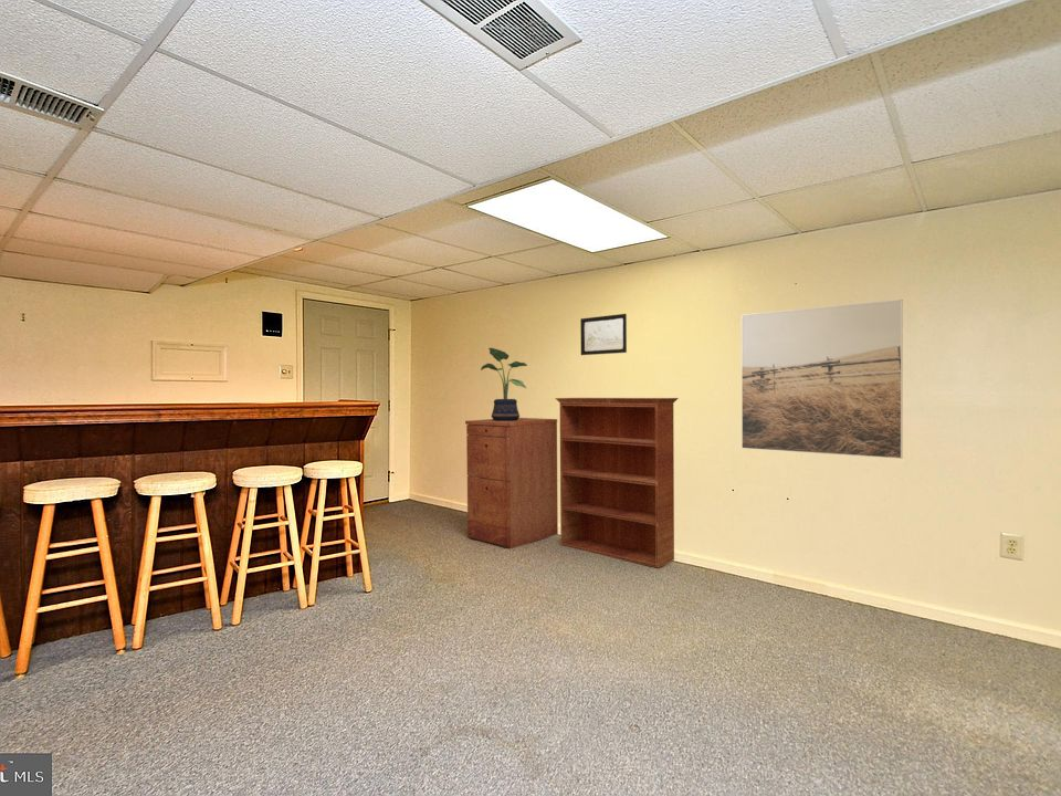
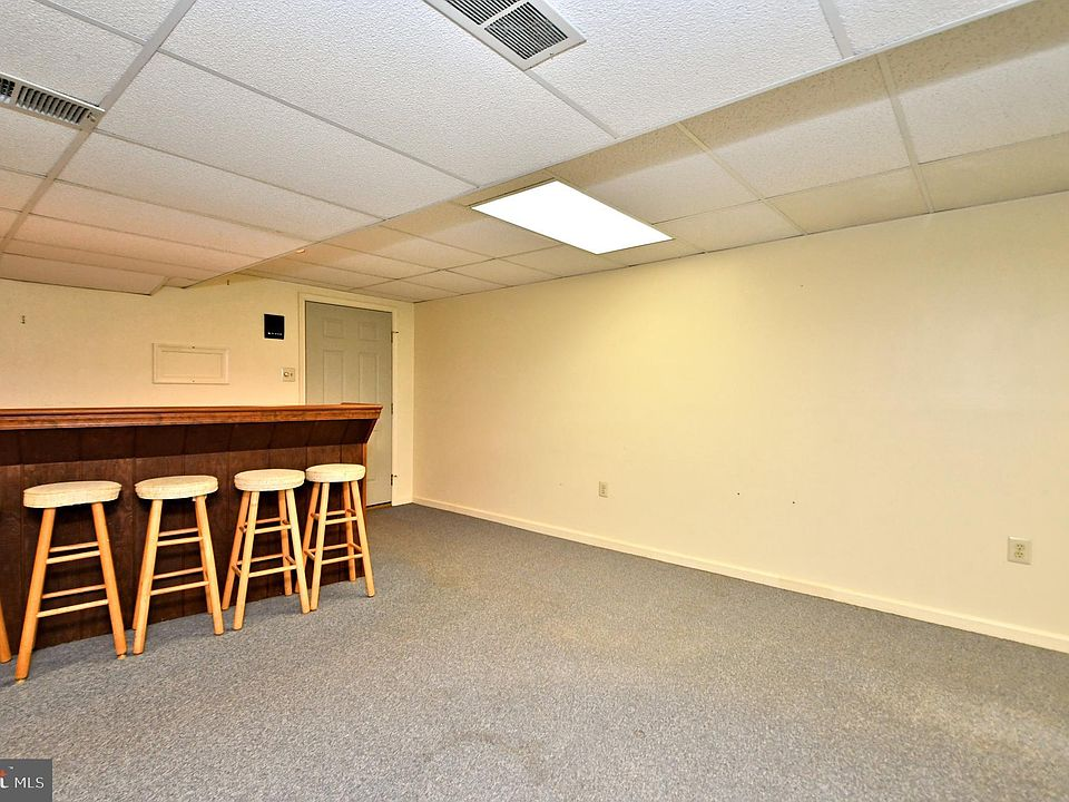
- filing cabinet (512, 478)
- bookcase (613, 475)
- wall art (602, 335)
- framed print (815, 380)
- potted plant (503, 384)
